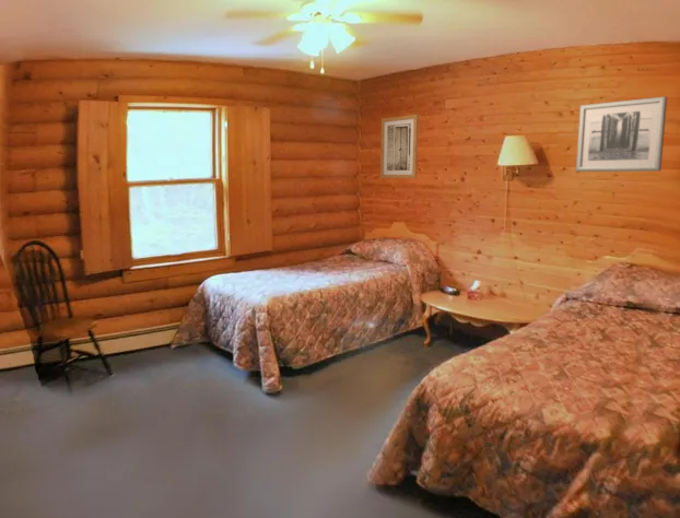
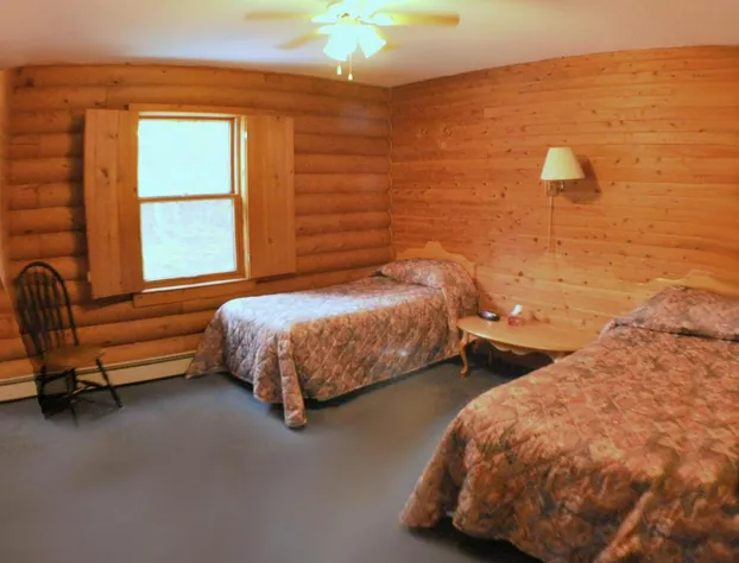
- wall art (398, 148)
- wall art (618, 137)
